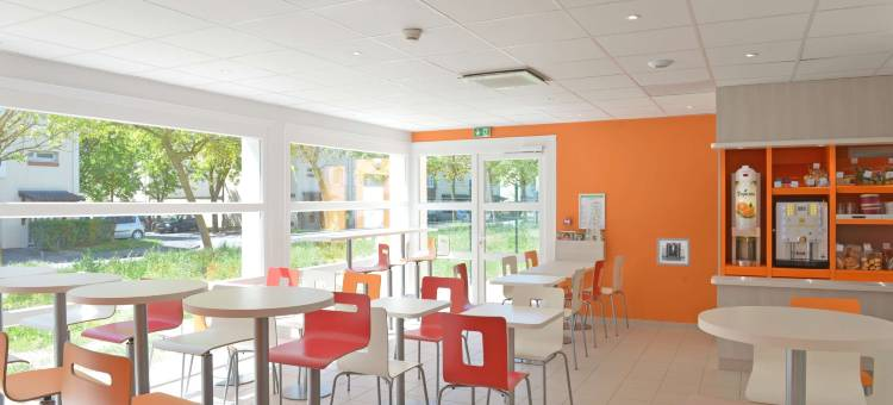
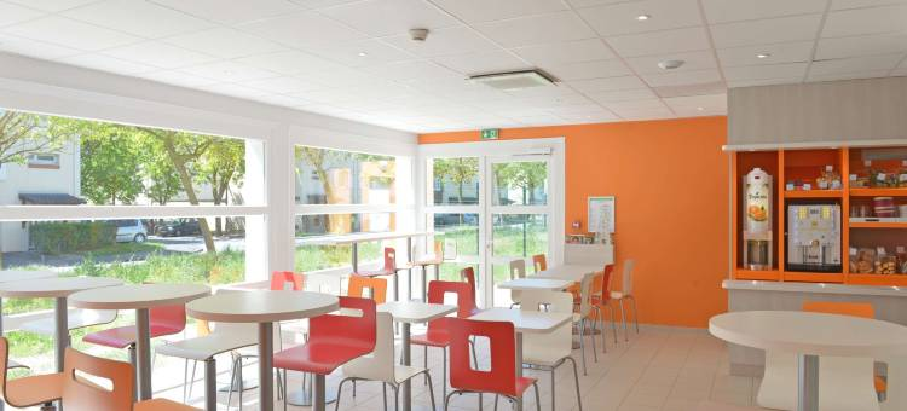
- wall art (673, 251)
